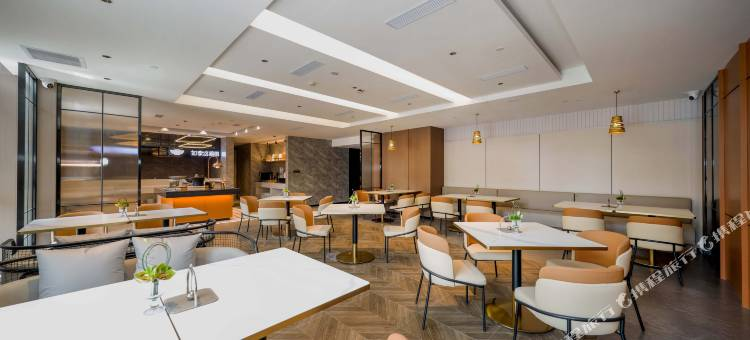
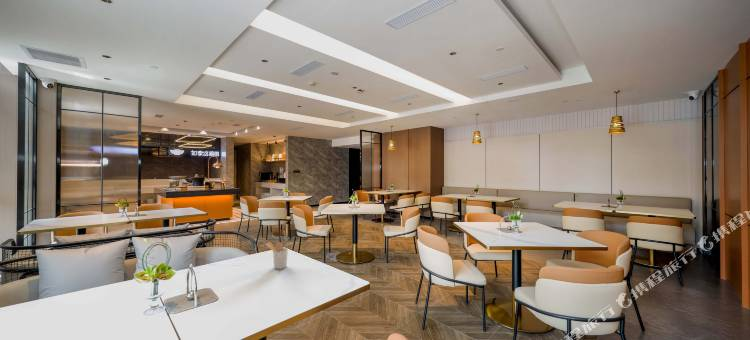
+ utensil holder (276, 254)
